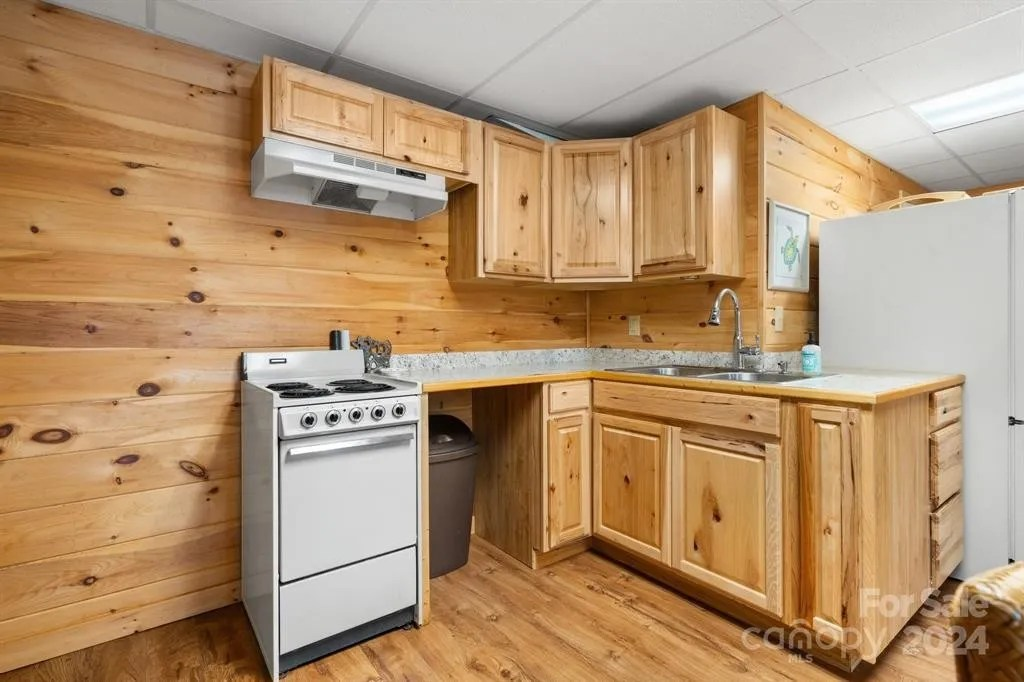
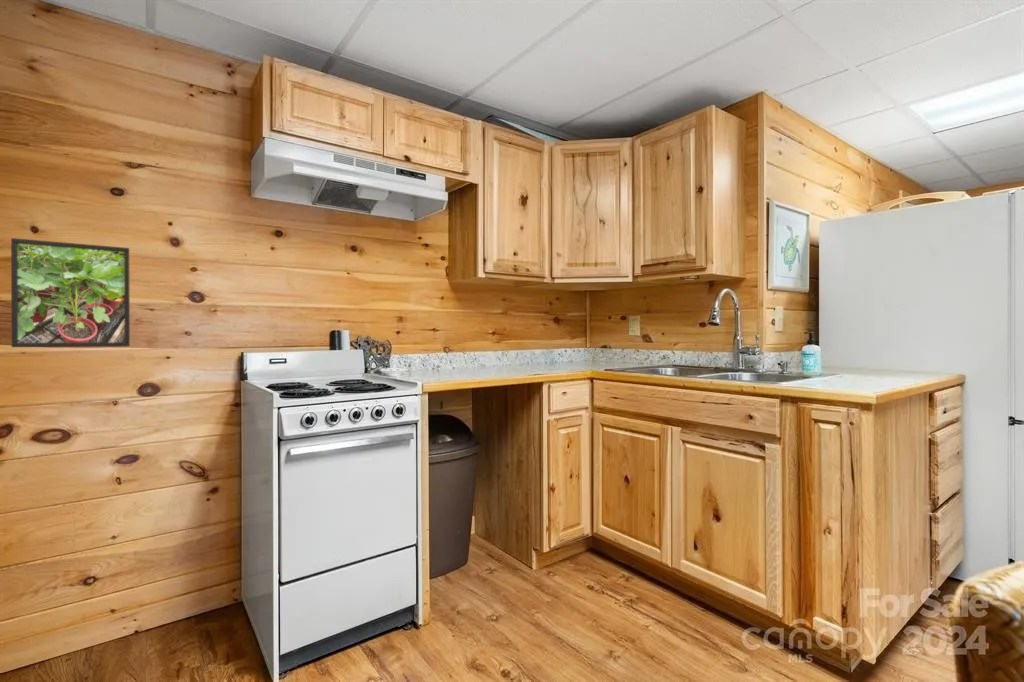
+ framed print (73, 295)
